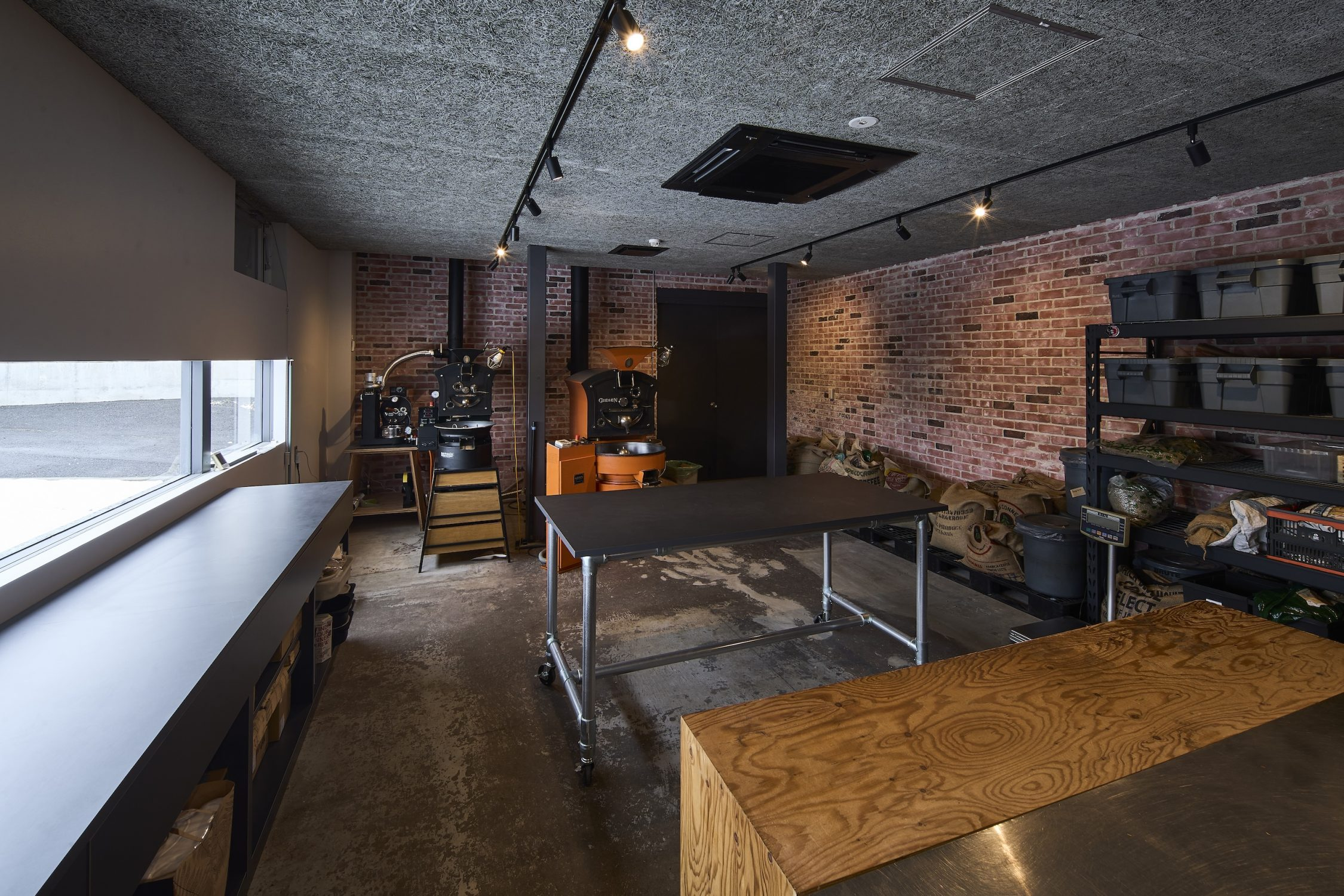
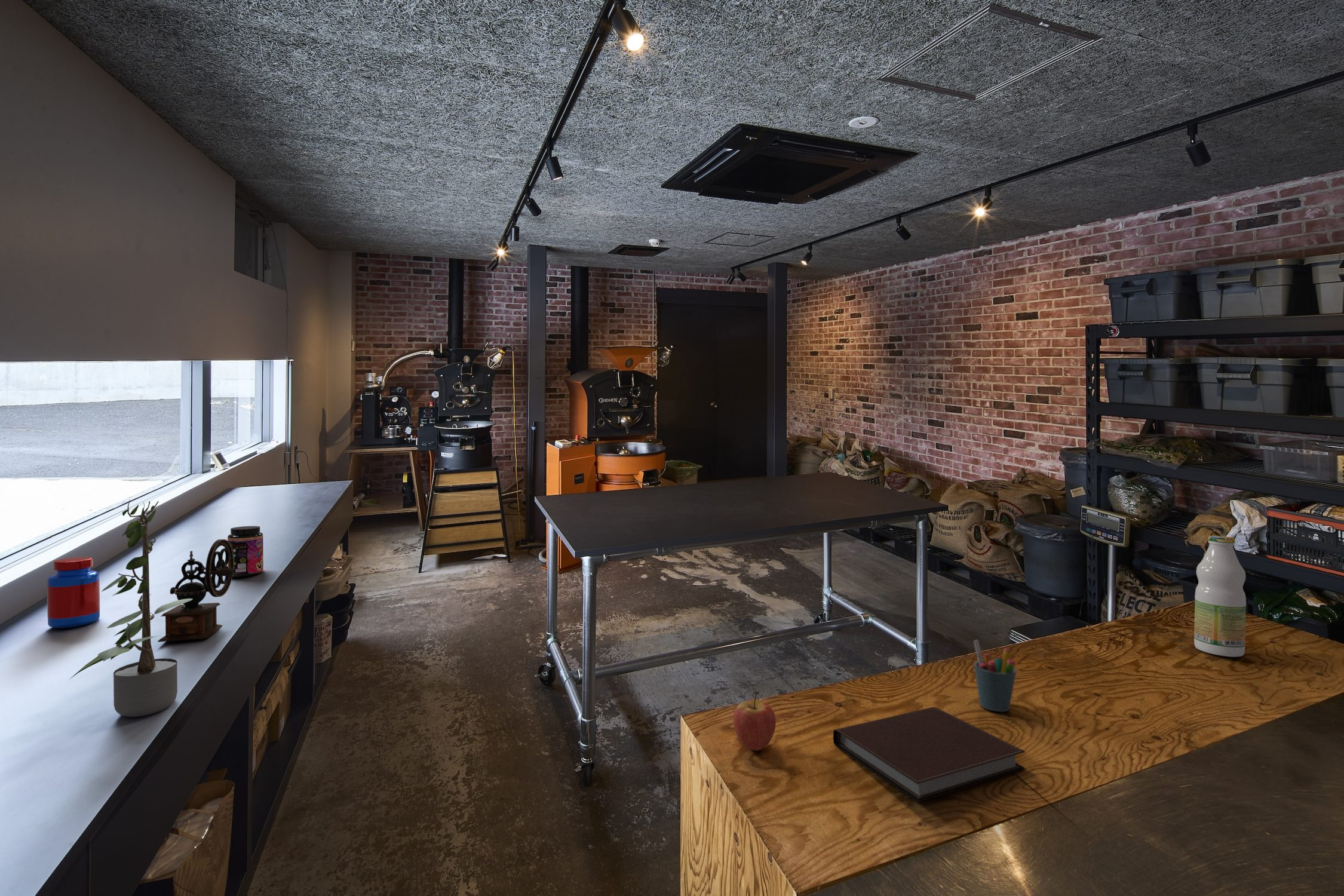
+ pen holder (995, 676)
+ notebook (925, 747)
+ jar (246, 551)
+ jar (73, 591)
+ coffee grinder (205, 587)
+ potted plant (131, 614)
+ bottle (1220, 594)
+ fruit (754, 720)
